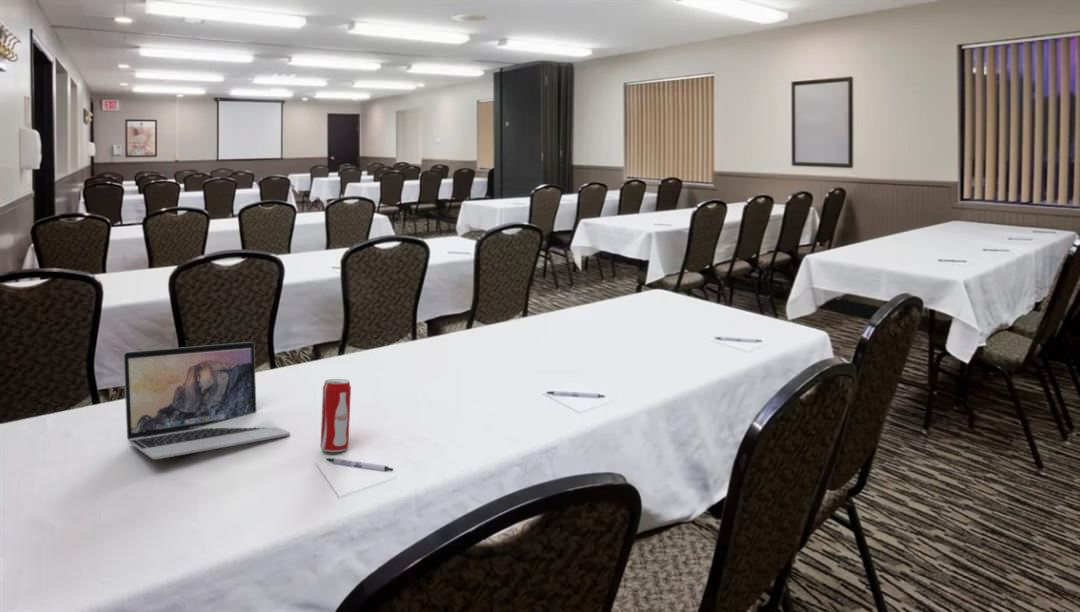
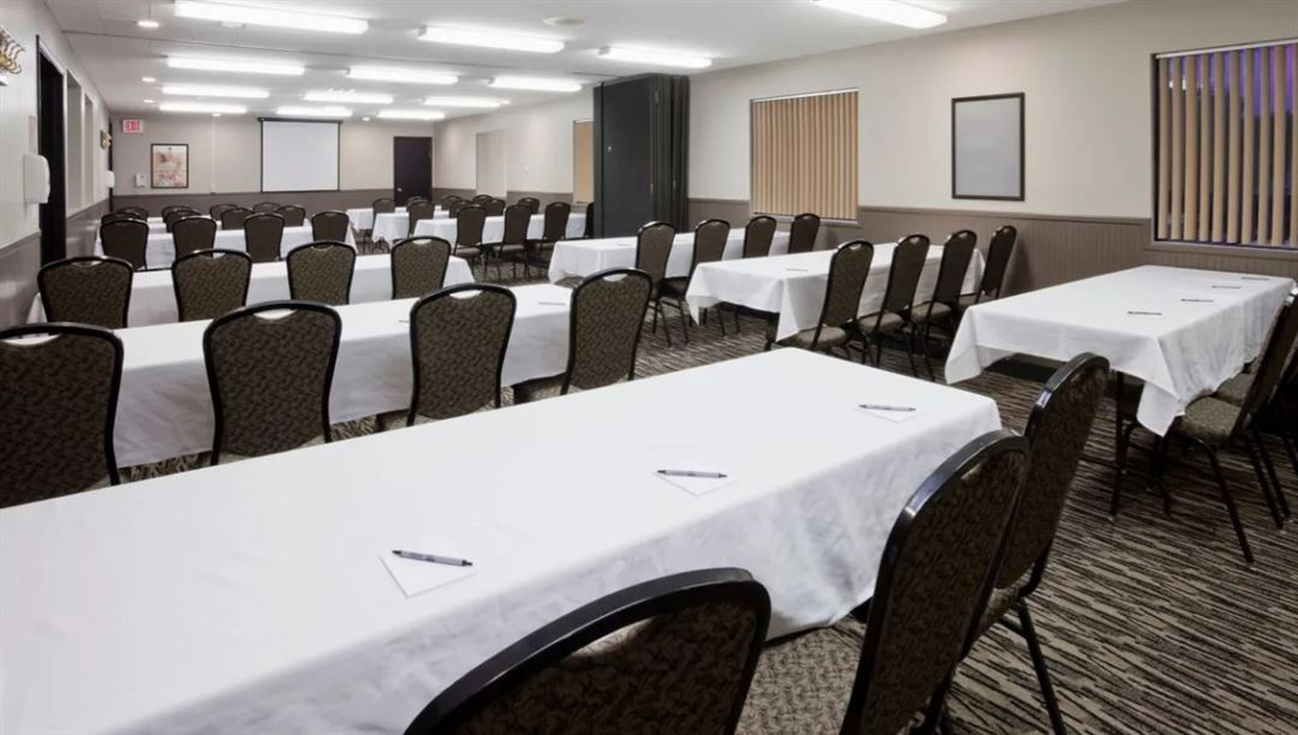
- laptop (208, 395)
- beverage can (335, 415)
